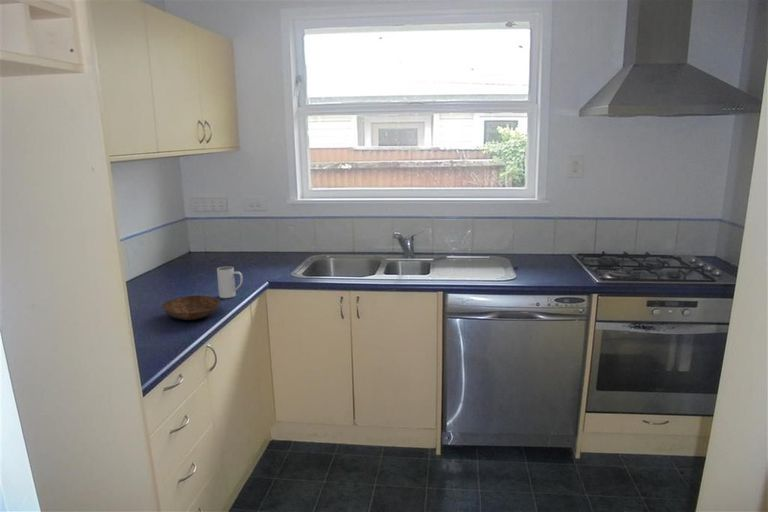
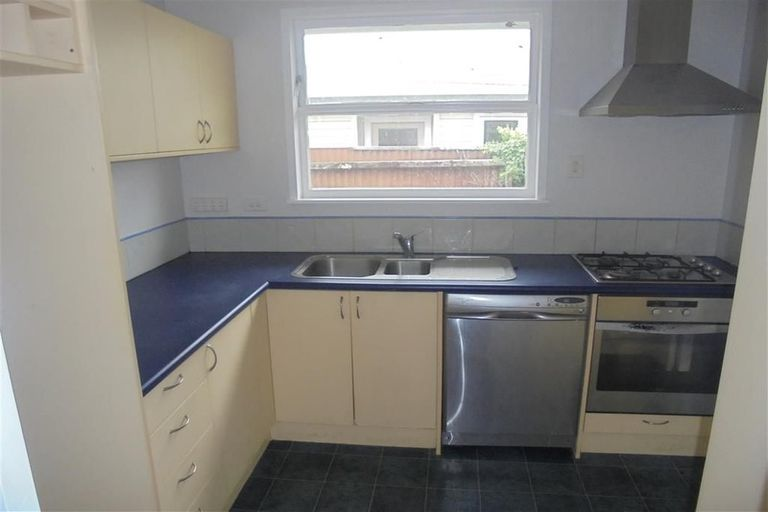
- mug (230, 282)
- bowl (191, 309)
